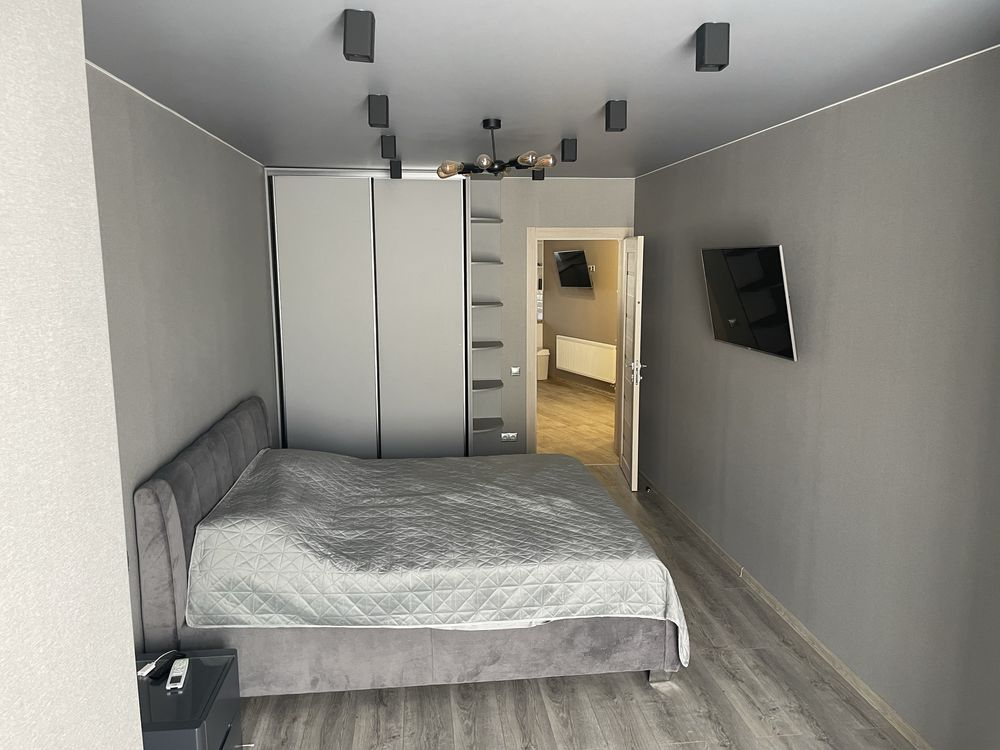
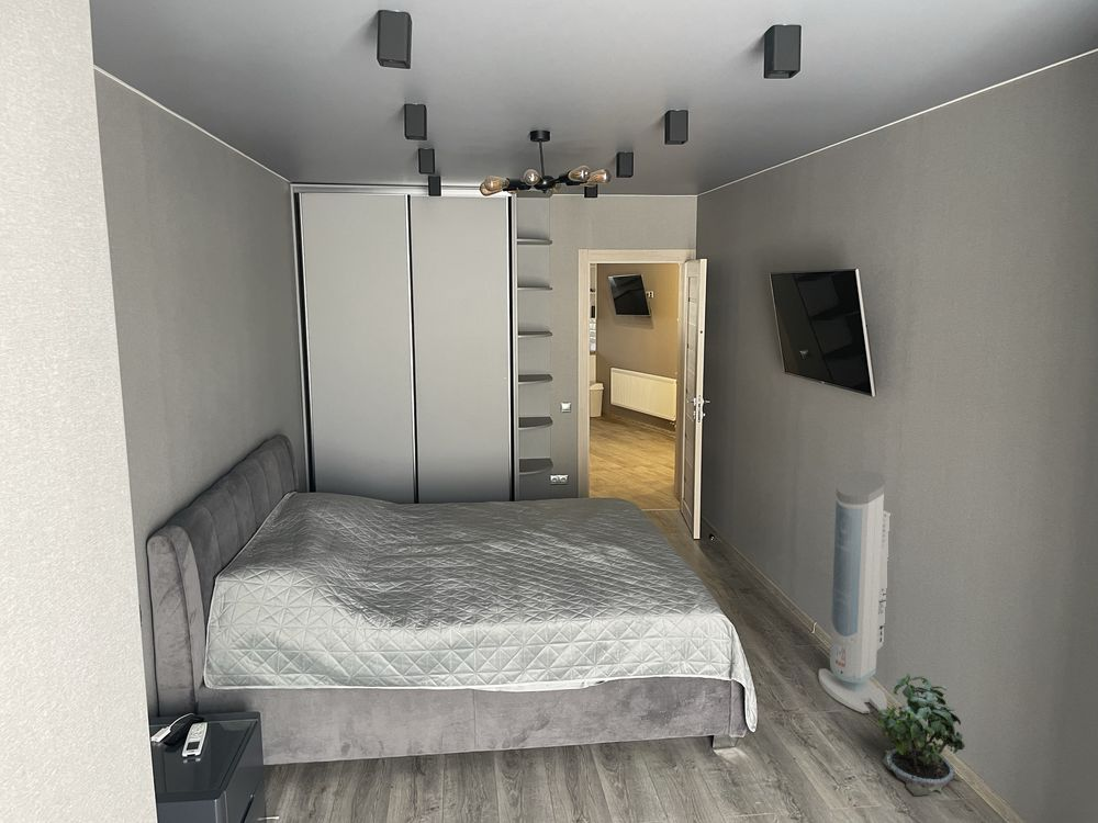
+ air purifier (856, 583)
+ potted plant (920, 724)
